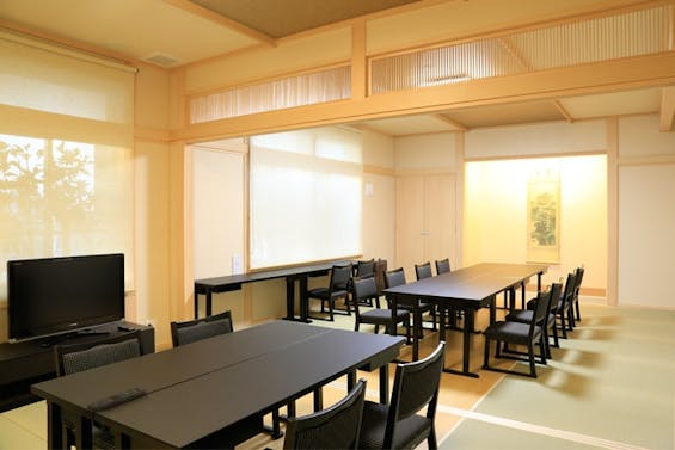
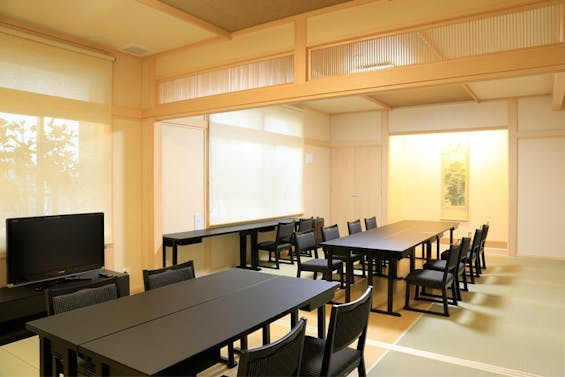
- remote control (117, 399)
